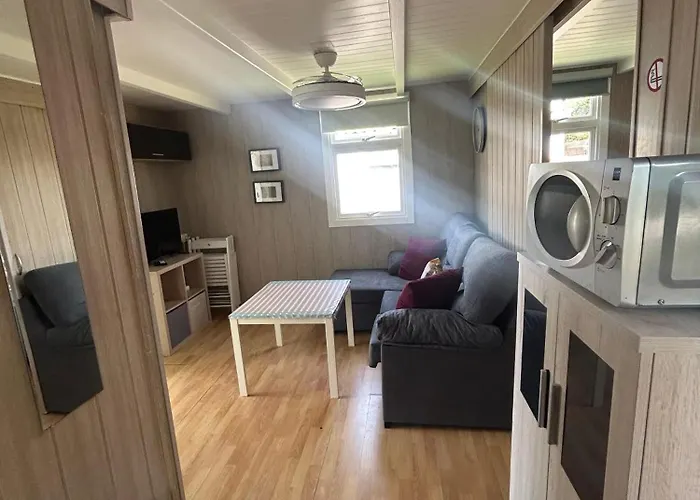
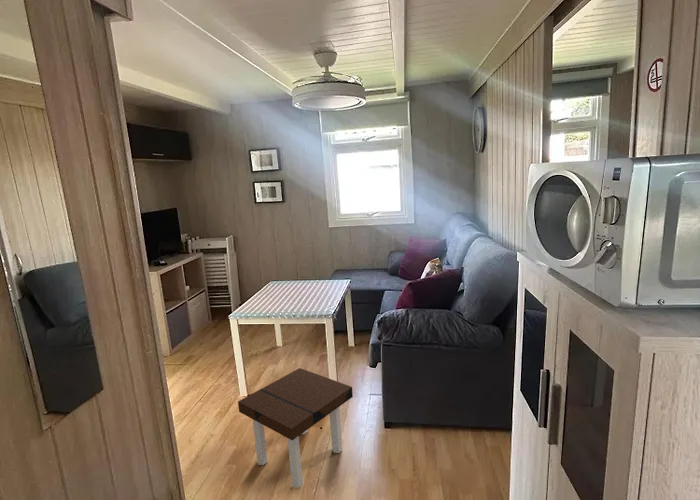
+ side table (298, 424)
